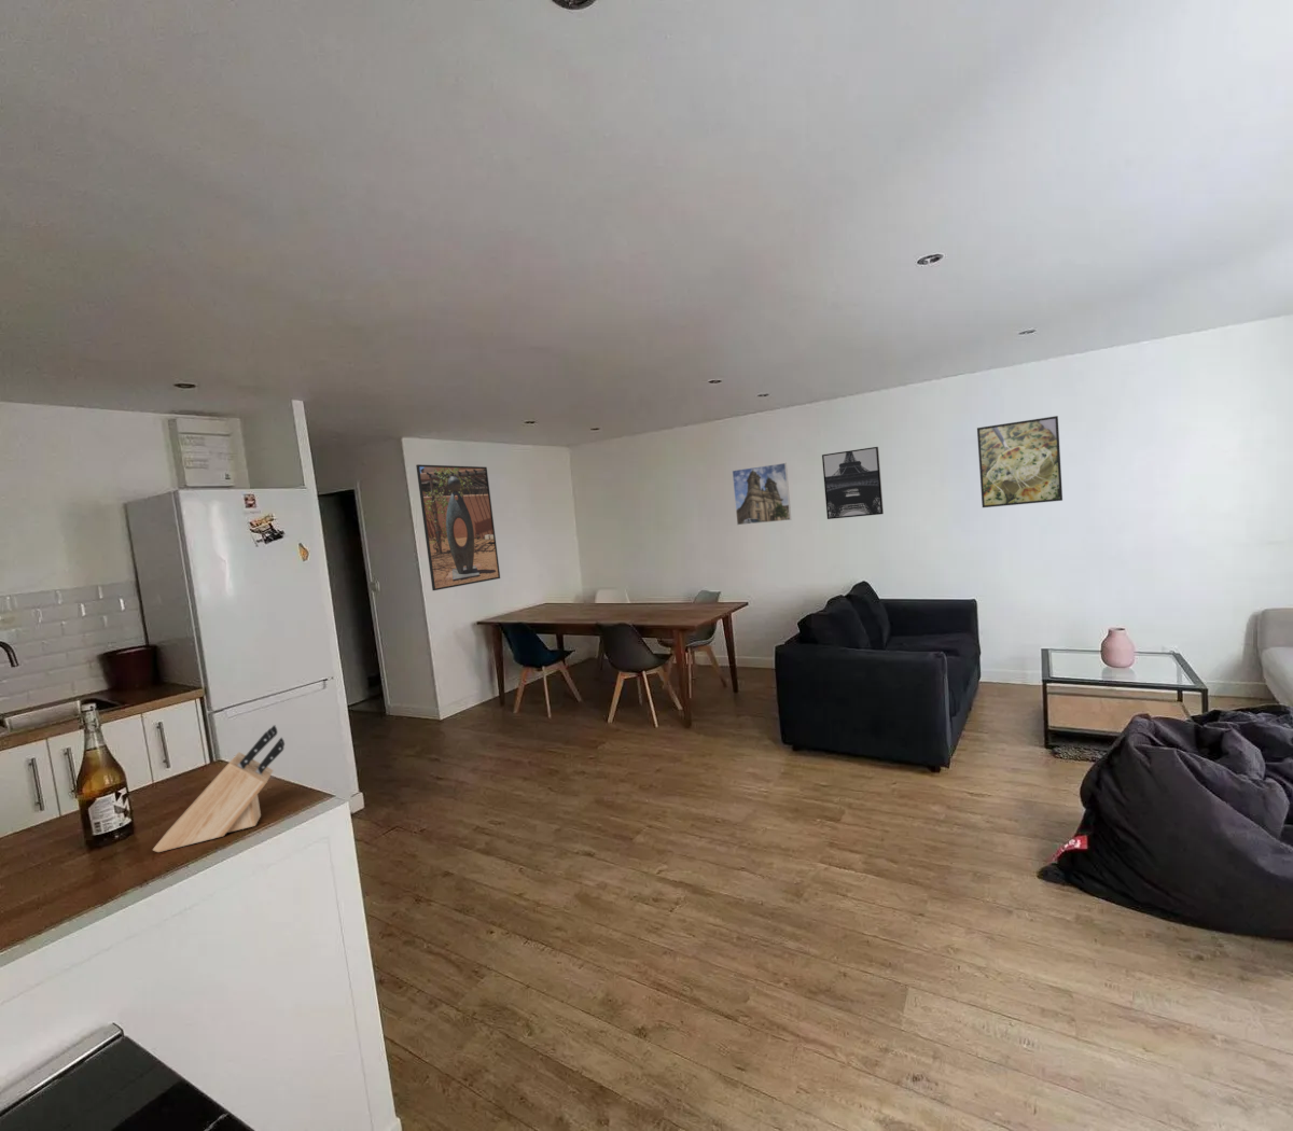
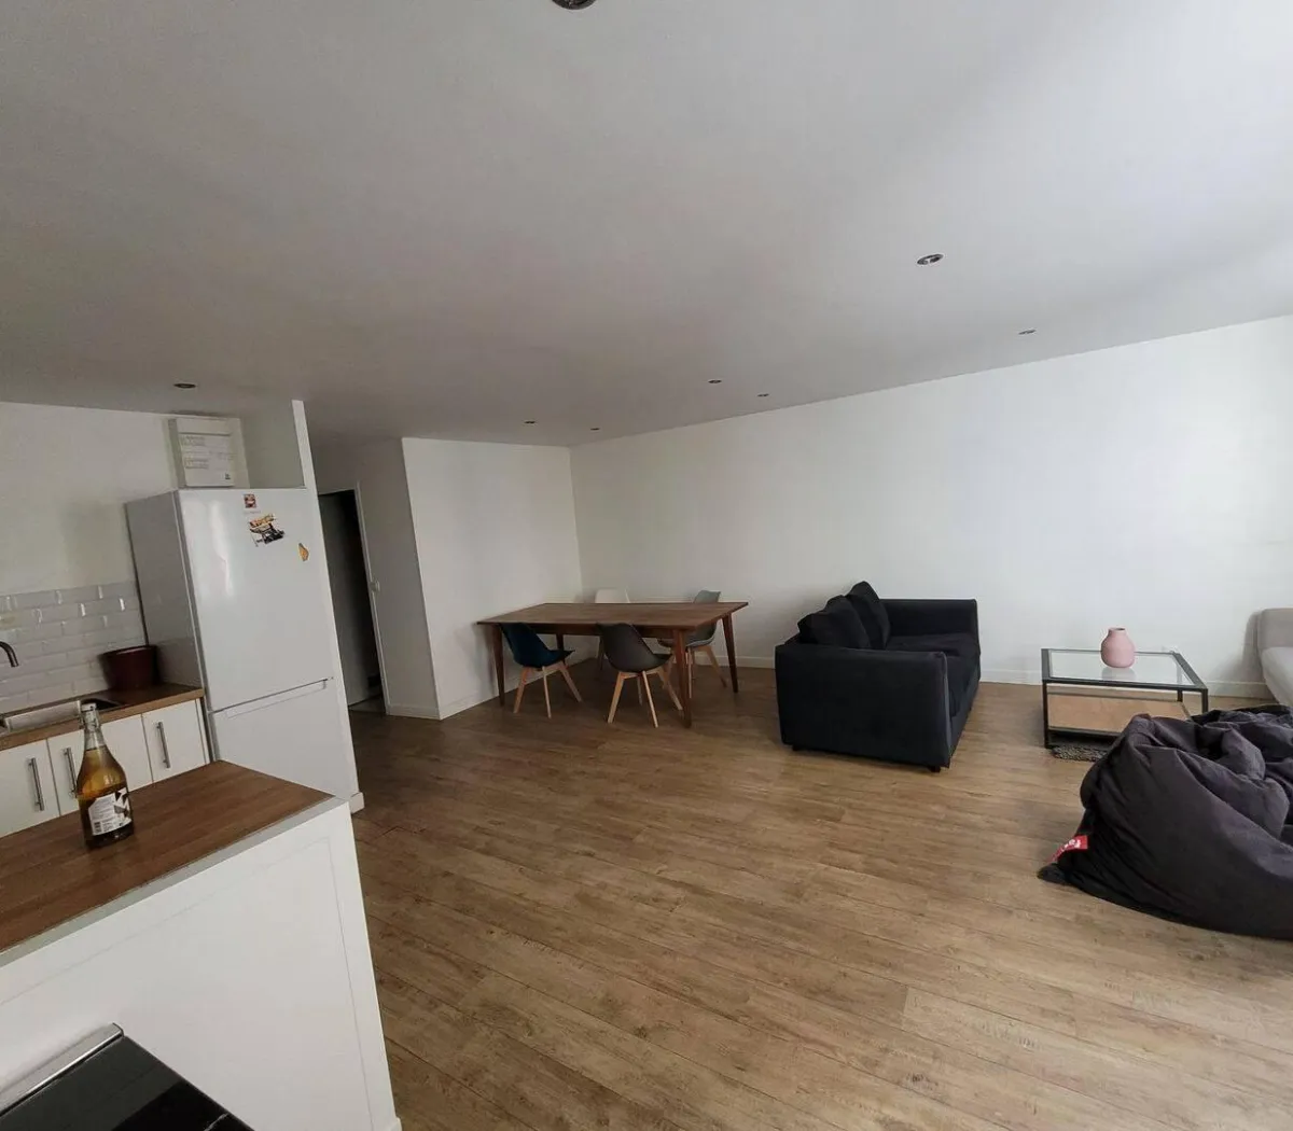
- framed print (460, 524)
- wall art (851, 484)
- knife block (222, 783)
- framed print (761, 495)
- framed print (1018, 463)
